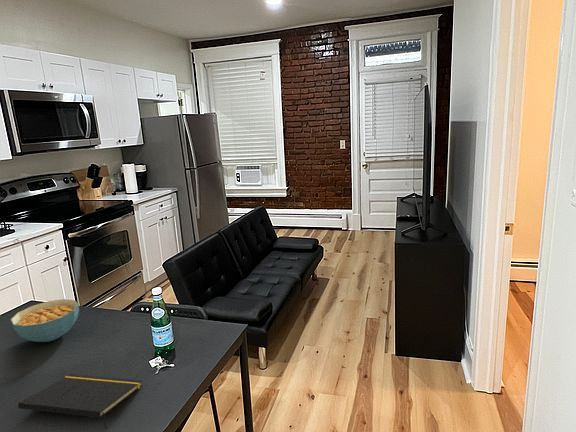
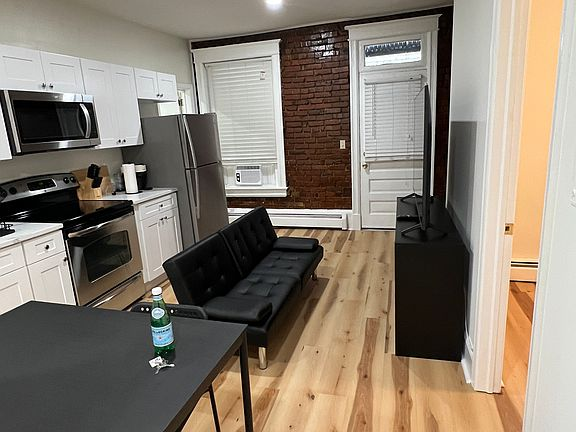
- cereal bowl (48, 324)
- notepad (83, 393)
